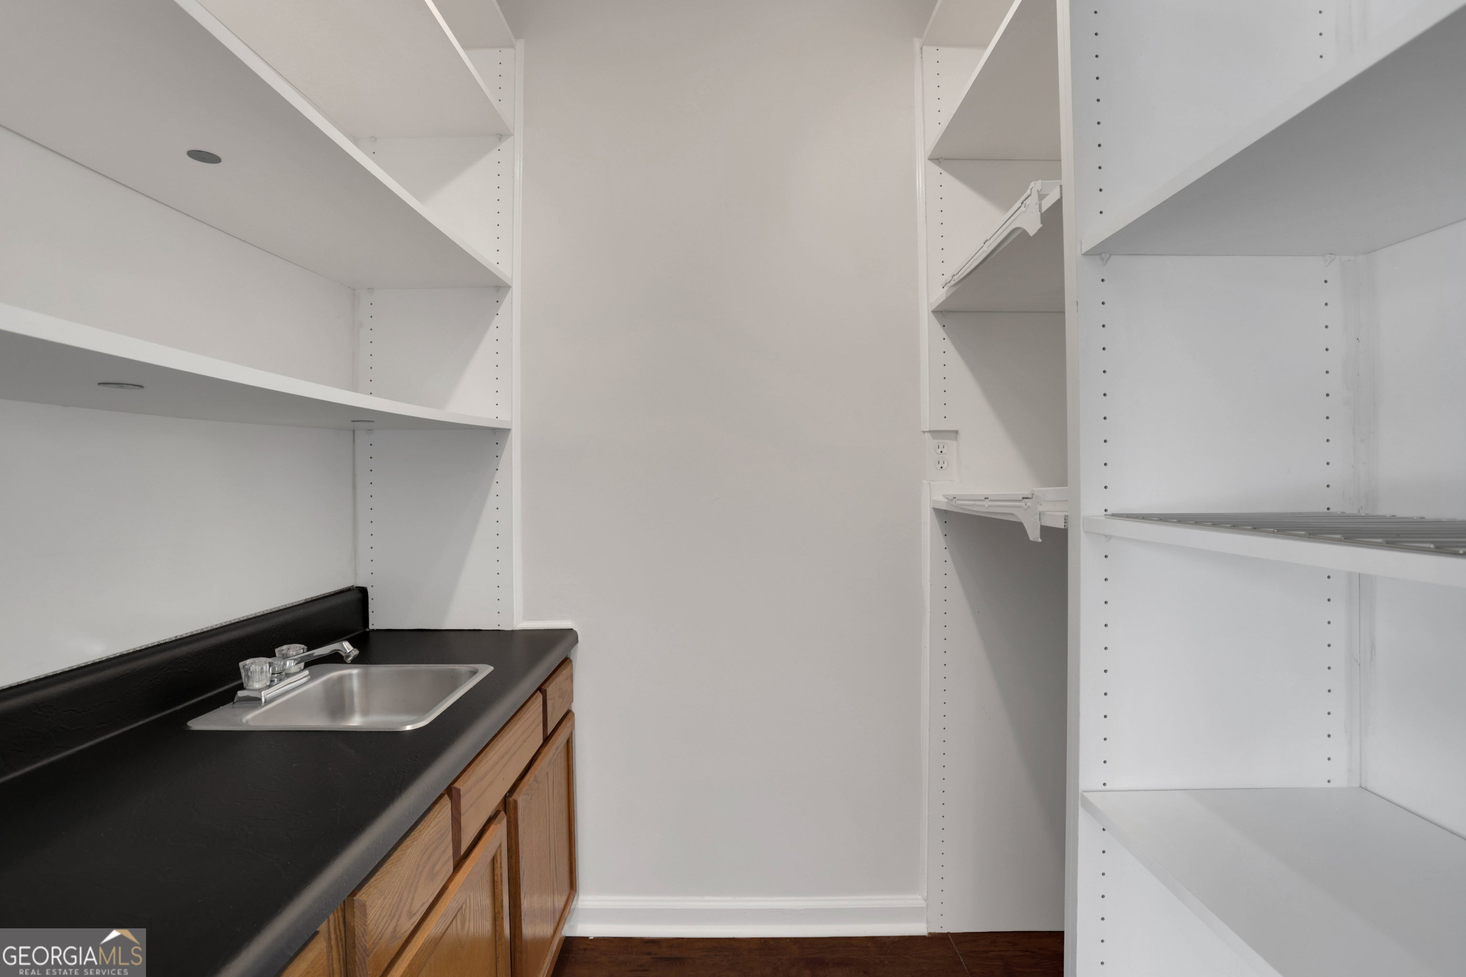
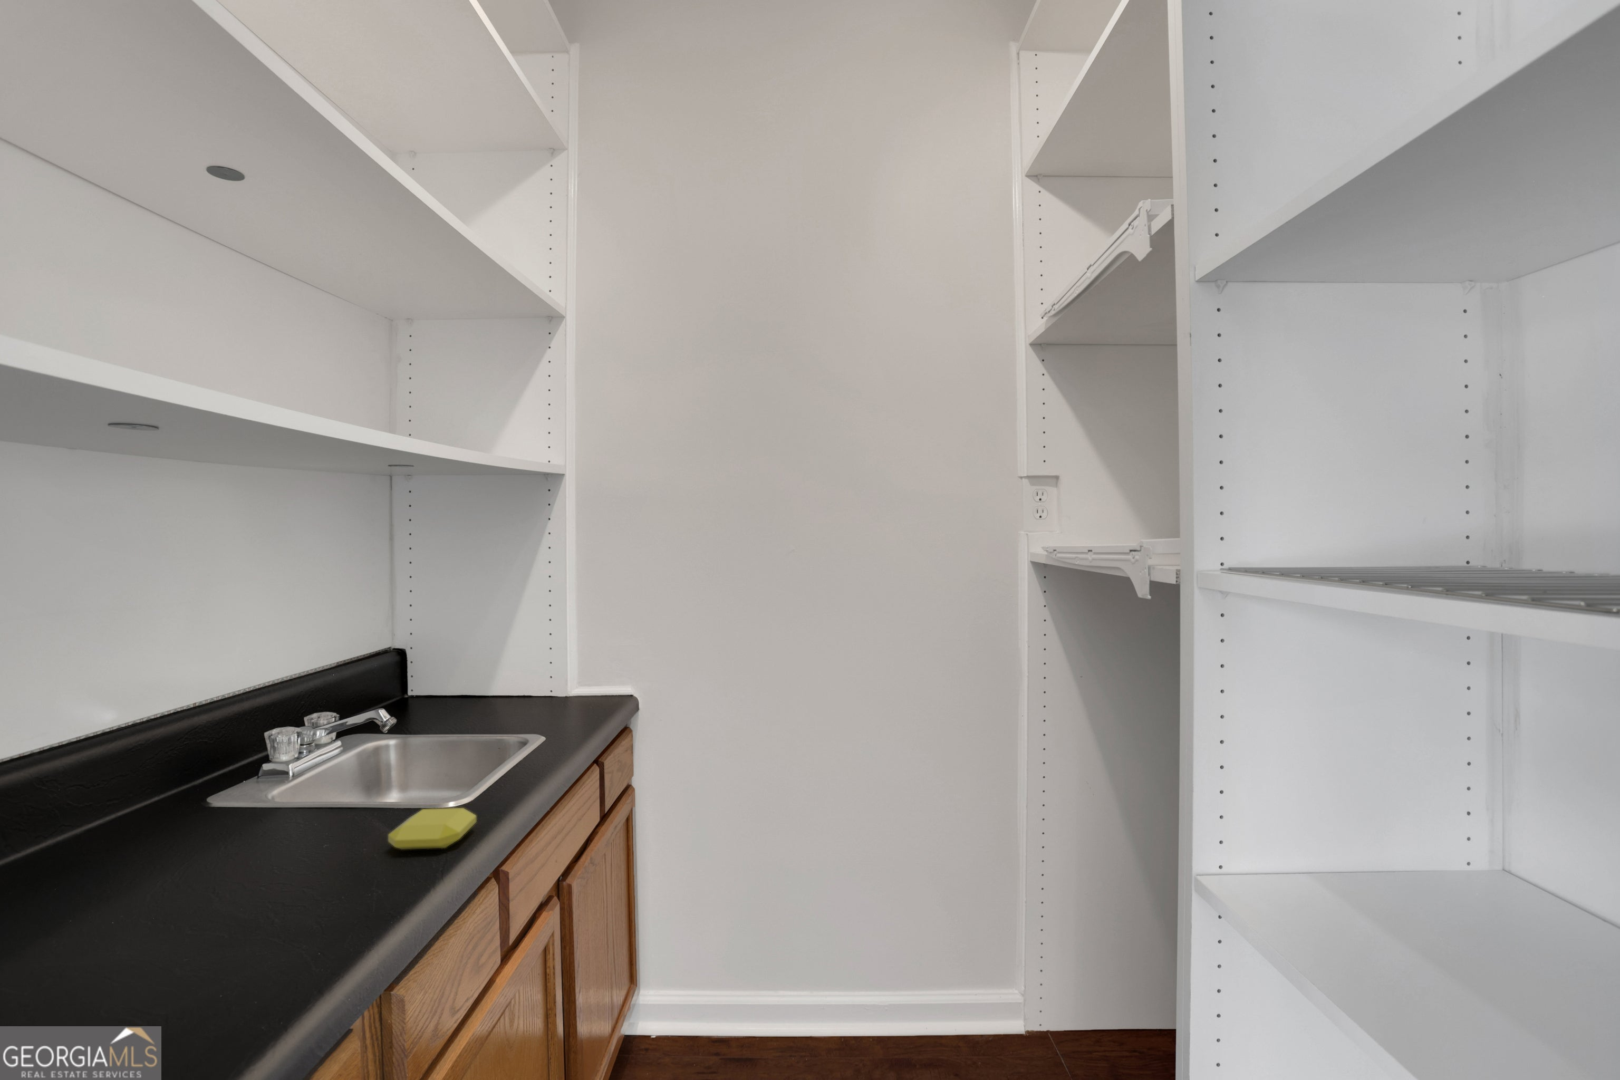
+ soap bar (434, 828)
